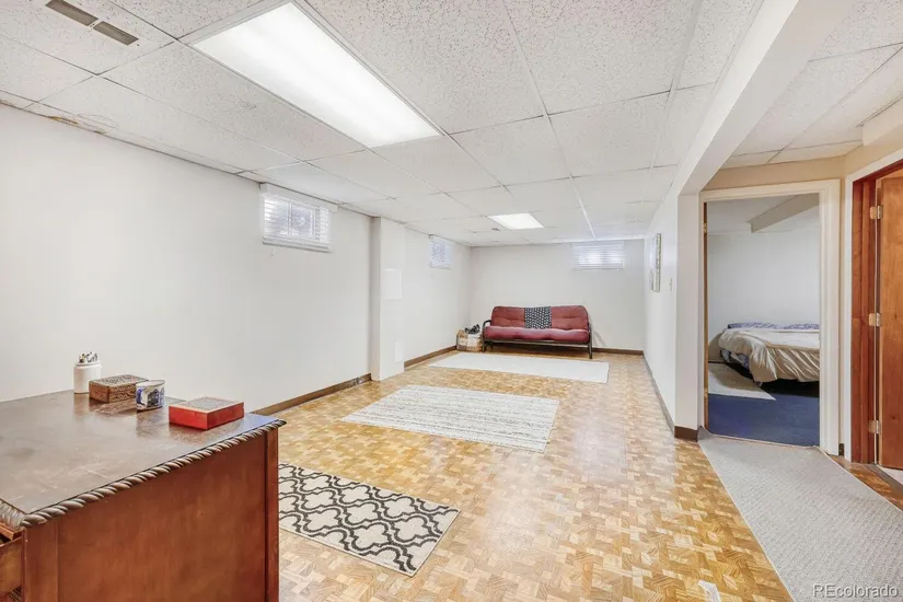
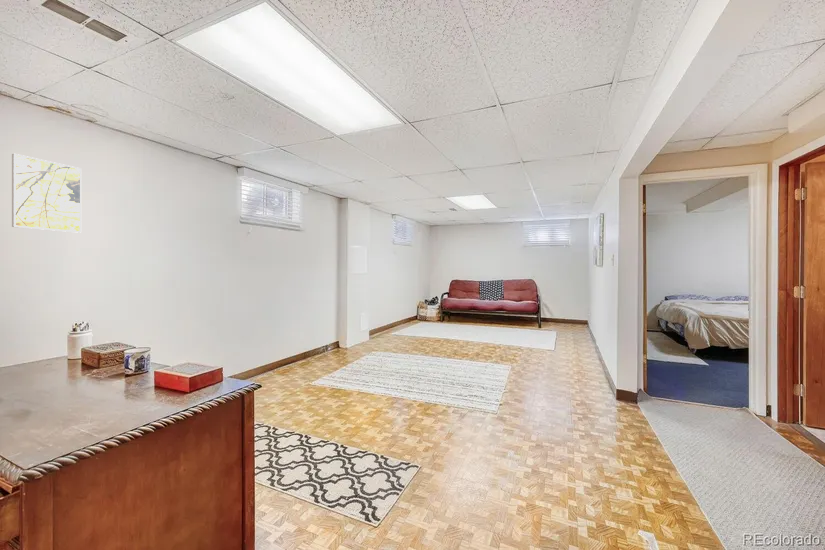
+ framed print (48, 195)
